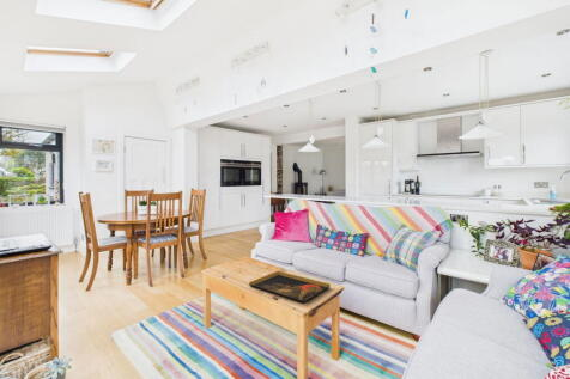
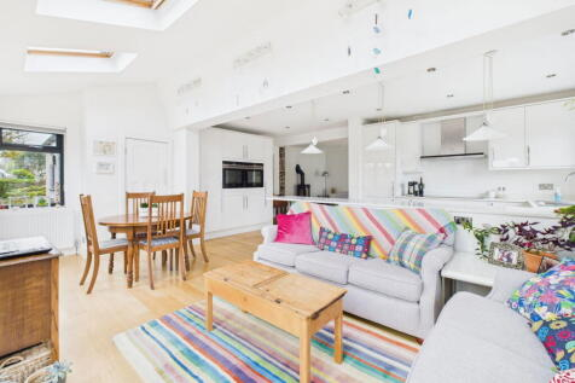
- decorative tray (289, 285)
